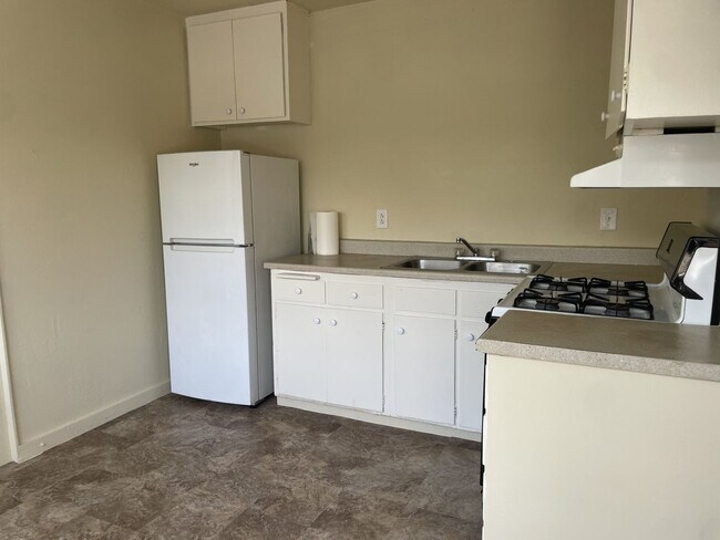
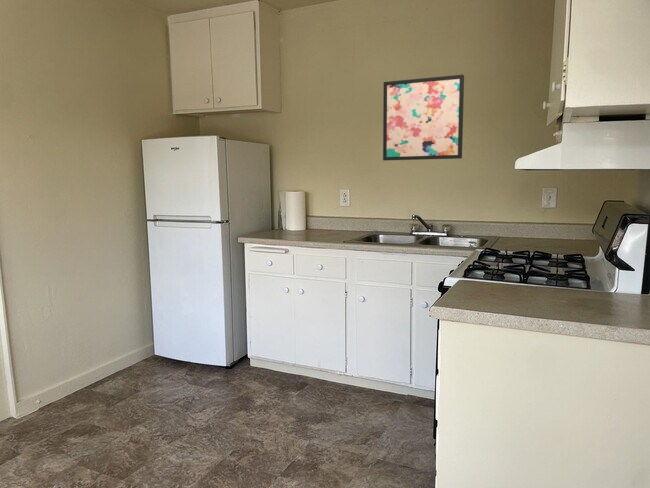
+ wall art (422, 119)
